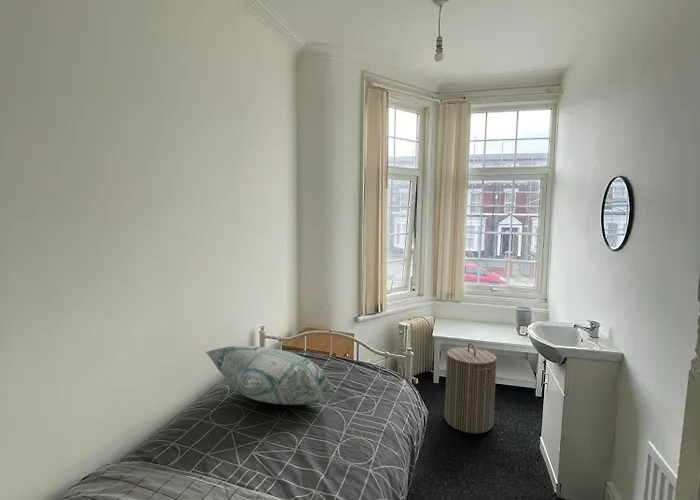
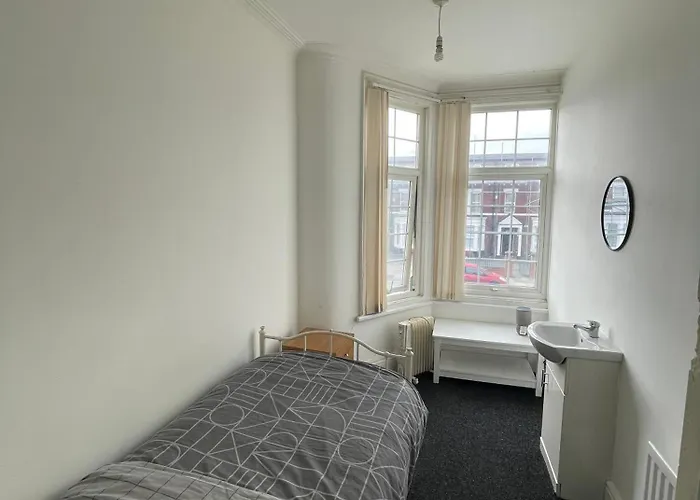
- laundry hamper (470, 382)
- decorative pillow (268, 375)
